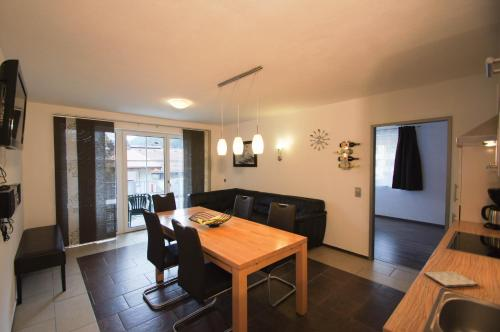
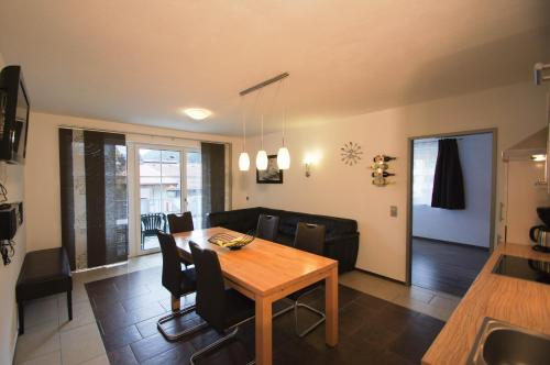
- cutting board (449, 278)
